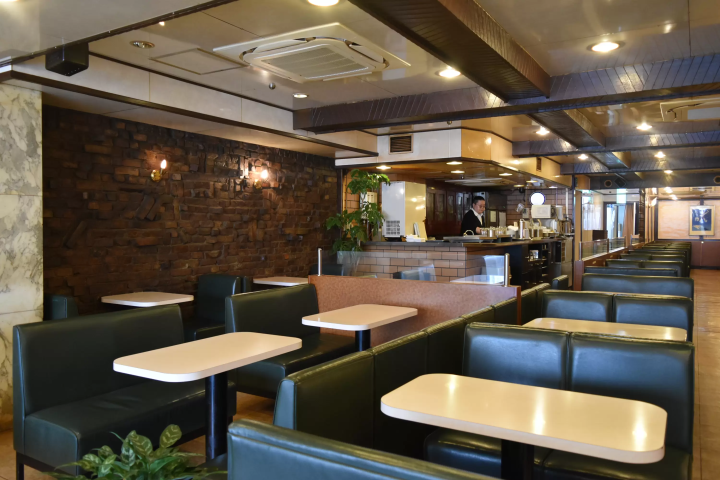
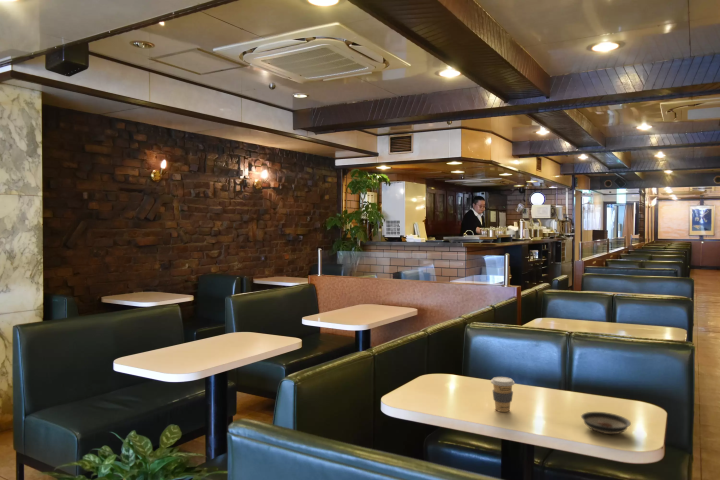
+ coffee cup (502, 394)
+ saucer (605, 424)
